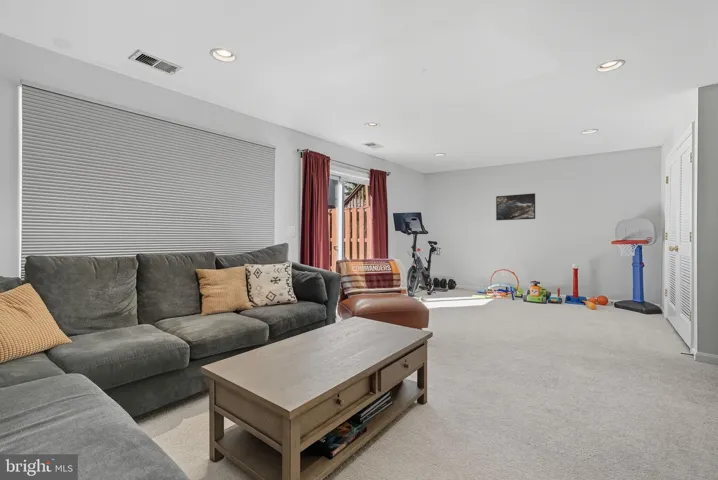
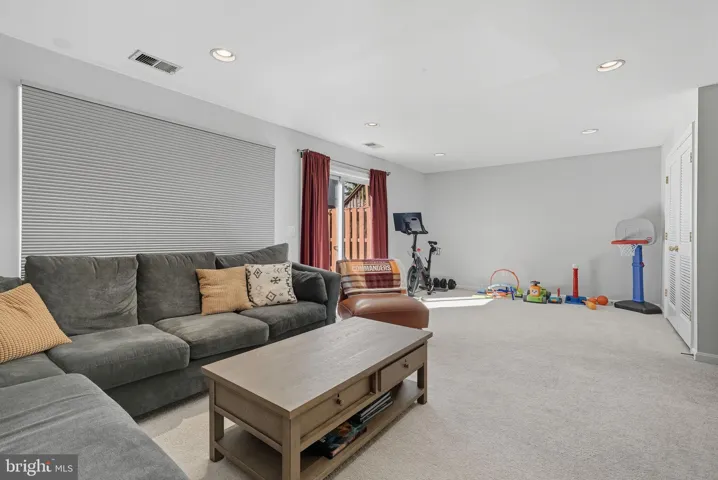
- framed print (515, 207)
